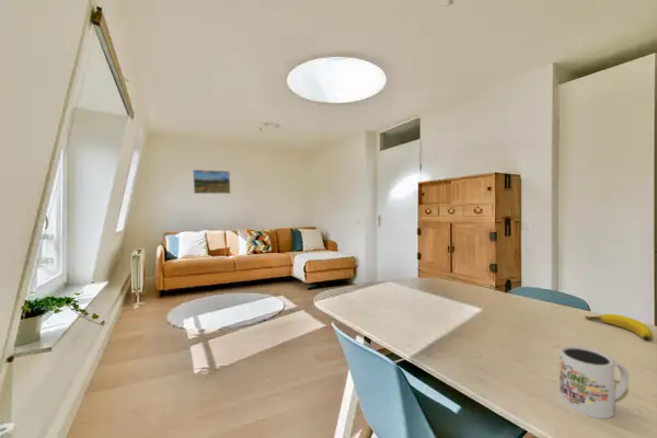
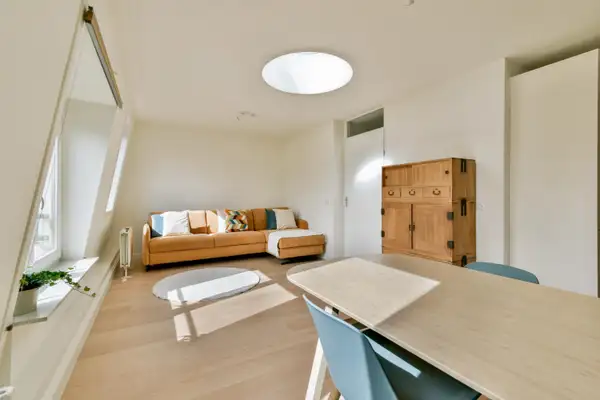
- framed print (211, 182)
- mug (595, 379)
- banana (621, 323)
